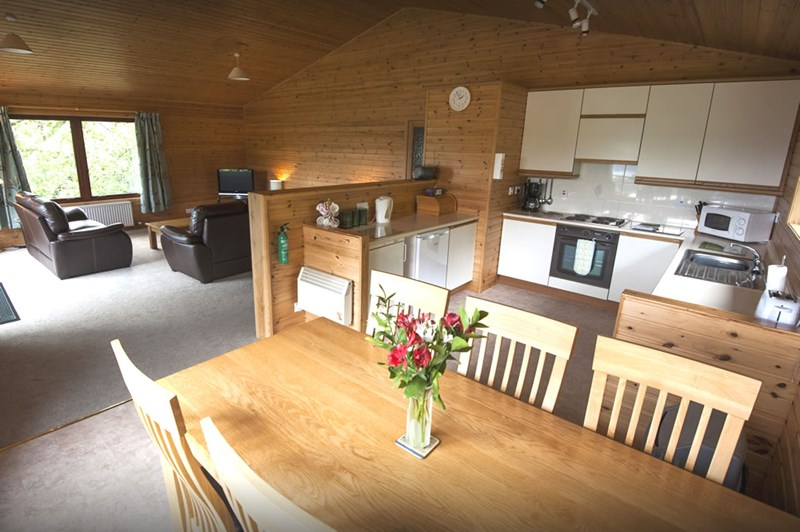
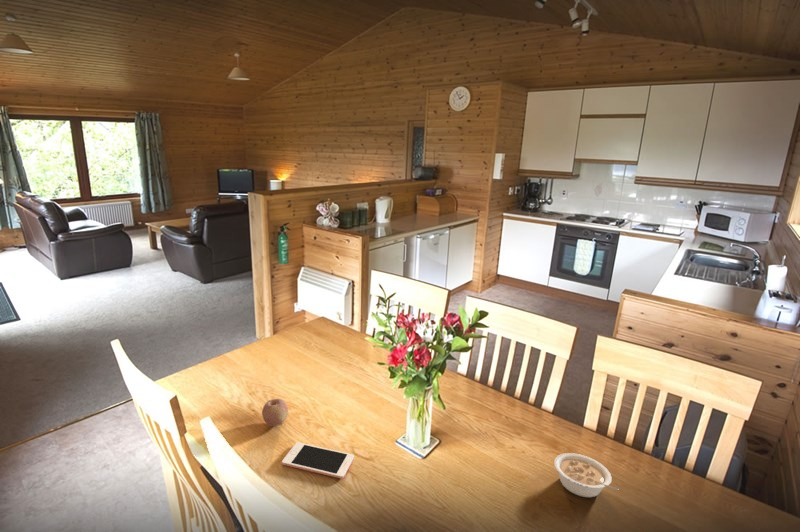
+ legume (583, 476)
+ cell phone (318, 459)
+ fruit (275, 412)
